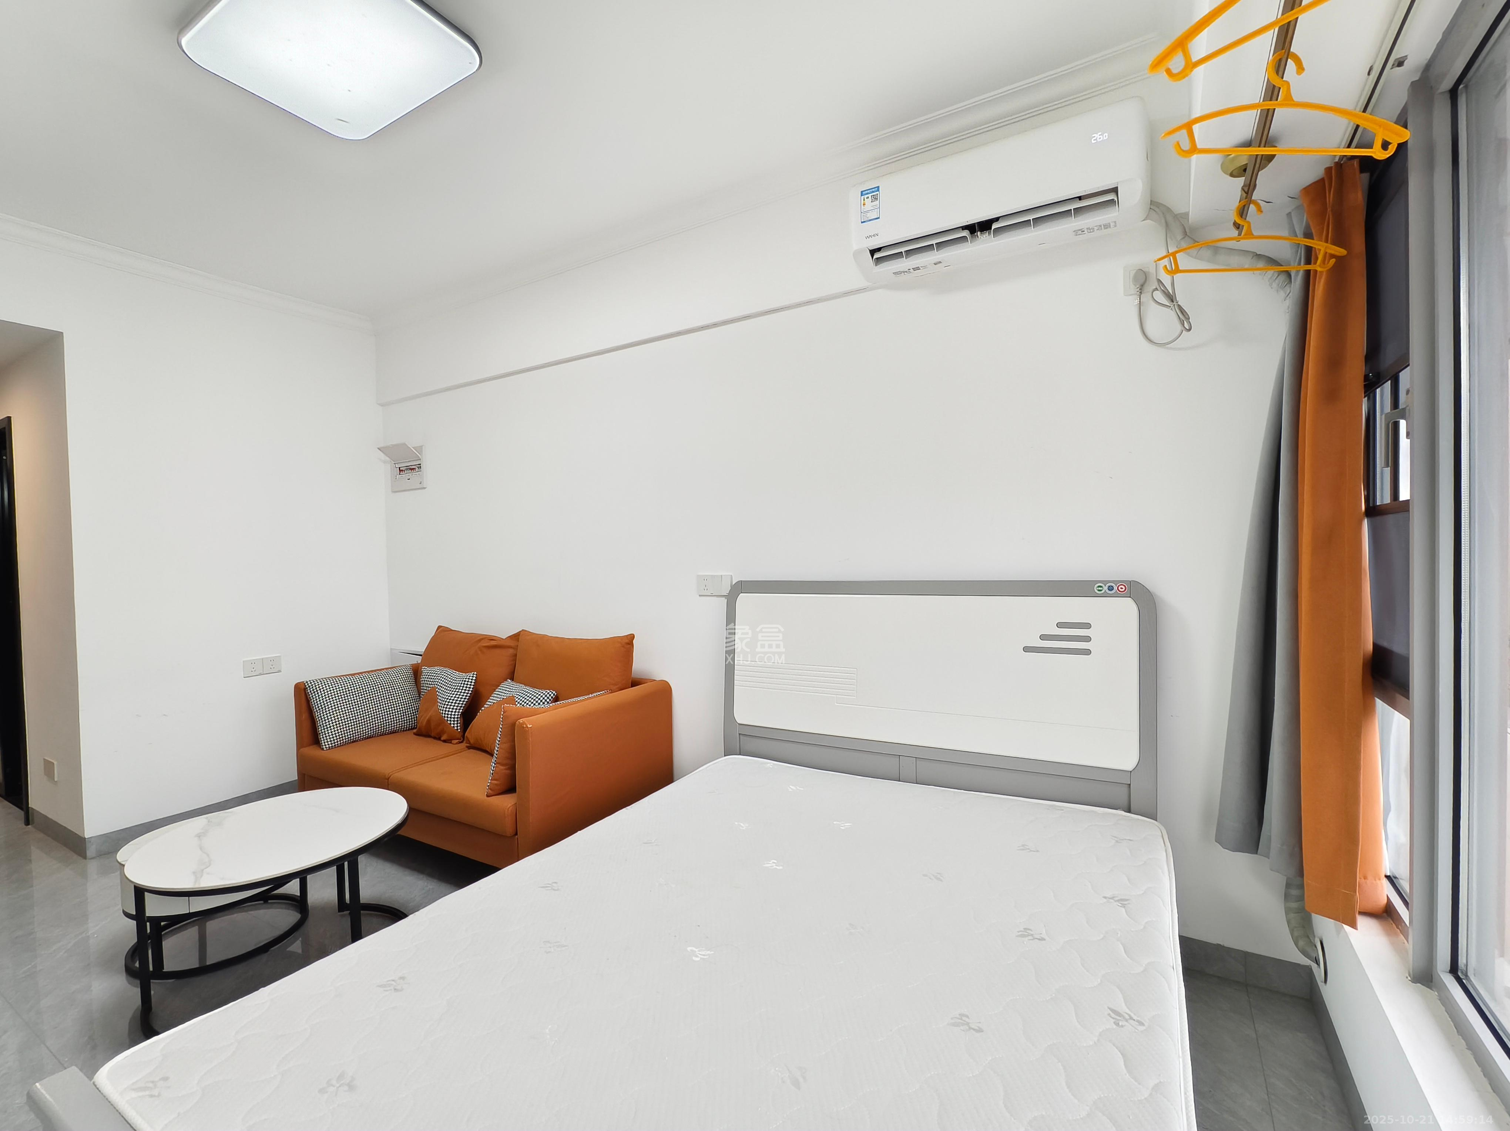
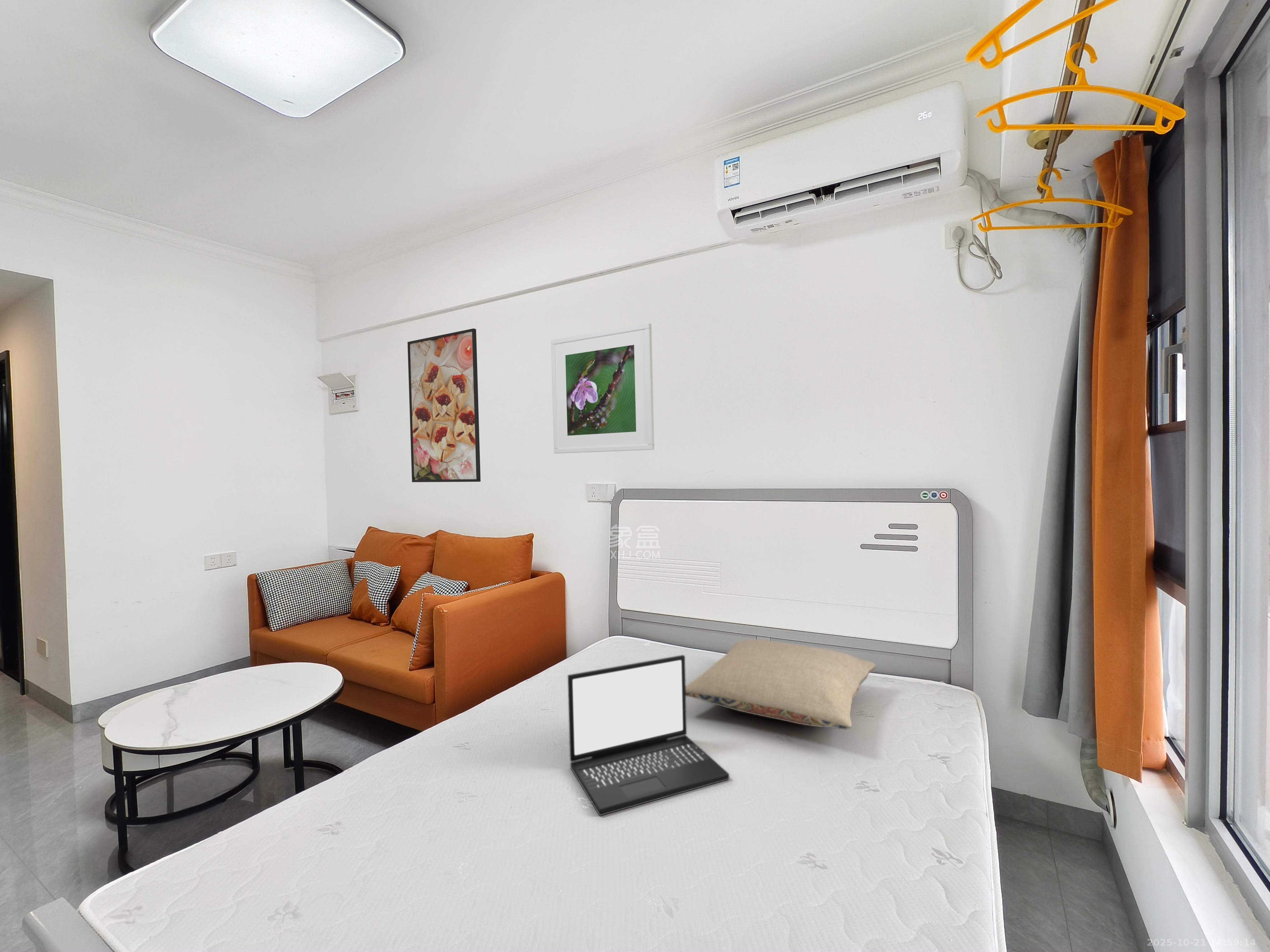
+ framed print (600, 392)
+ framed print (442, 409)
+ laptop (647, 726)
+ pillow (782, 678)
